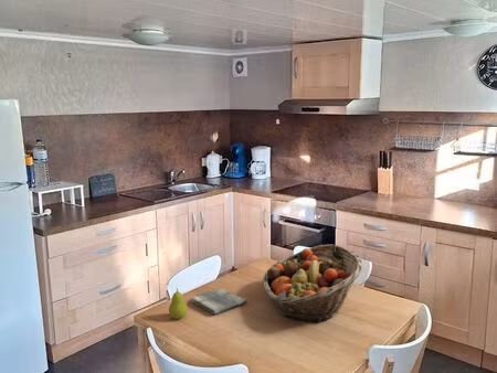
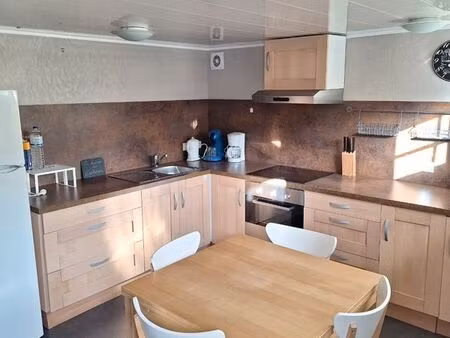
- dish towel (218, 299)
- fruit (178, 302)
- fruit basket (310, 279)
